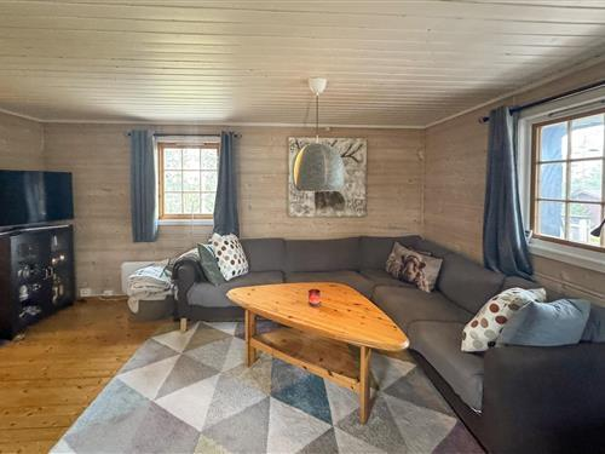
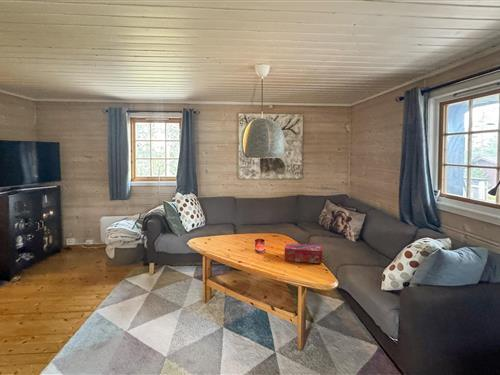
+ tissue box (303, 253)
